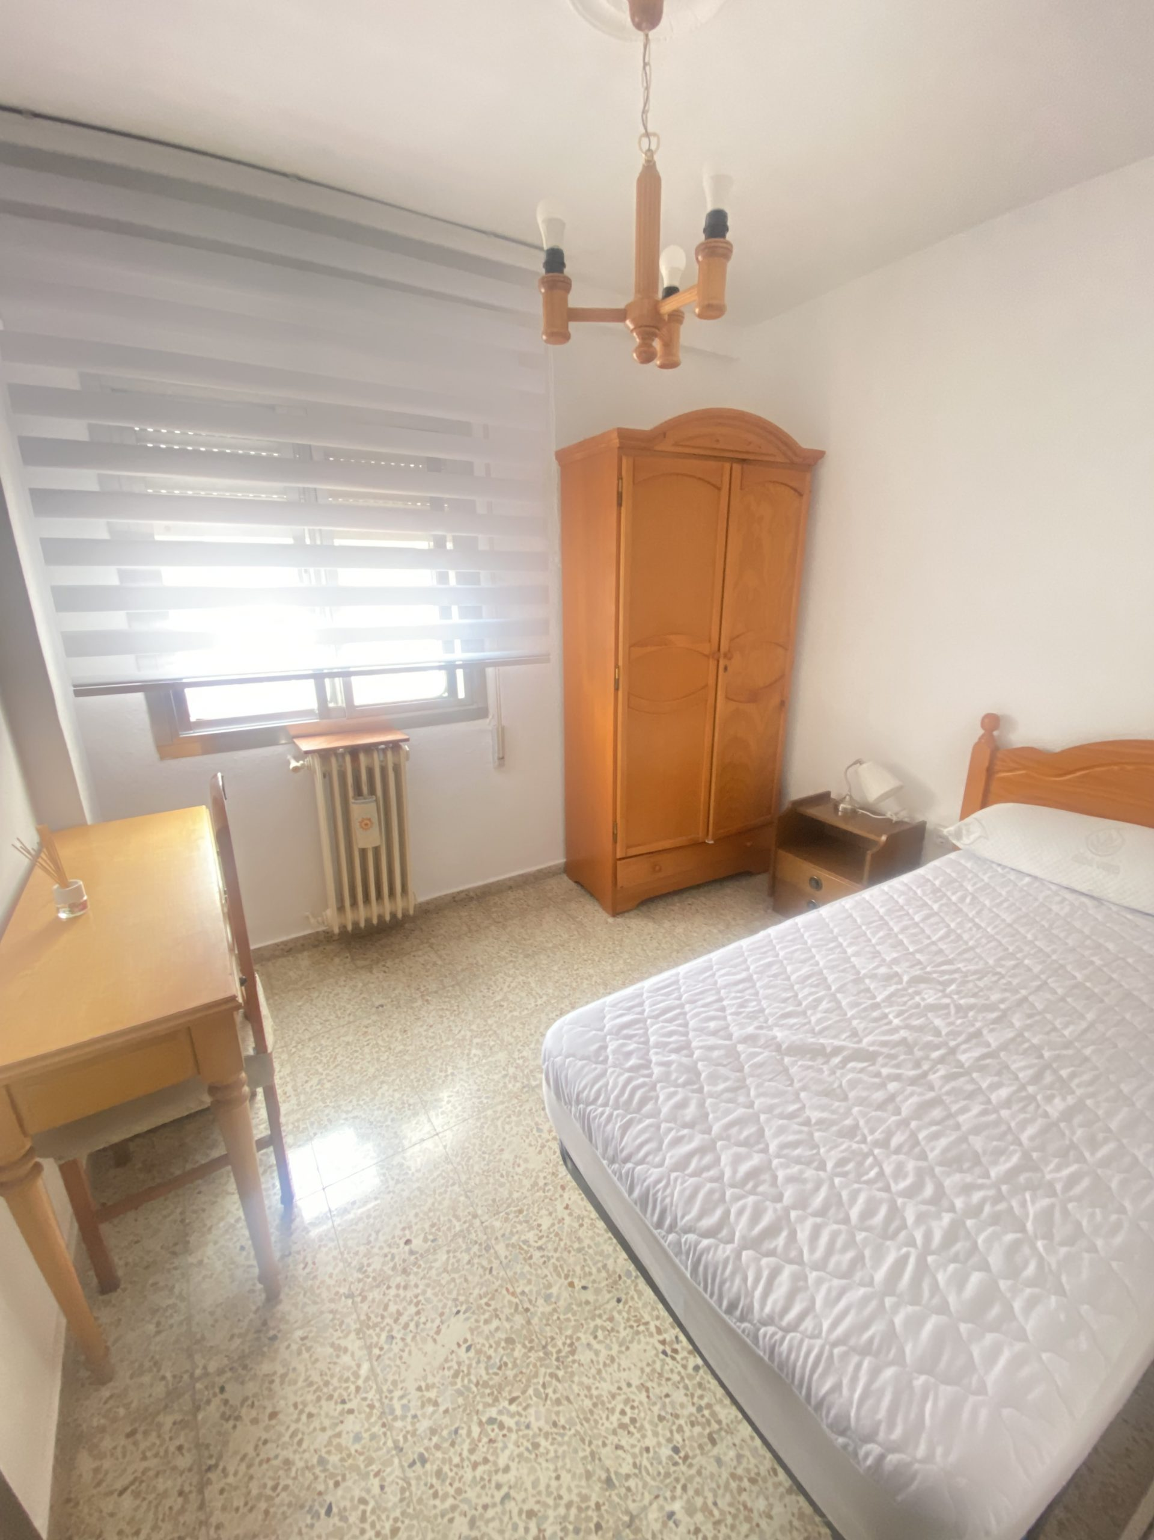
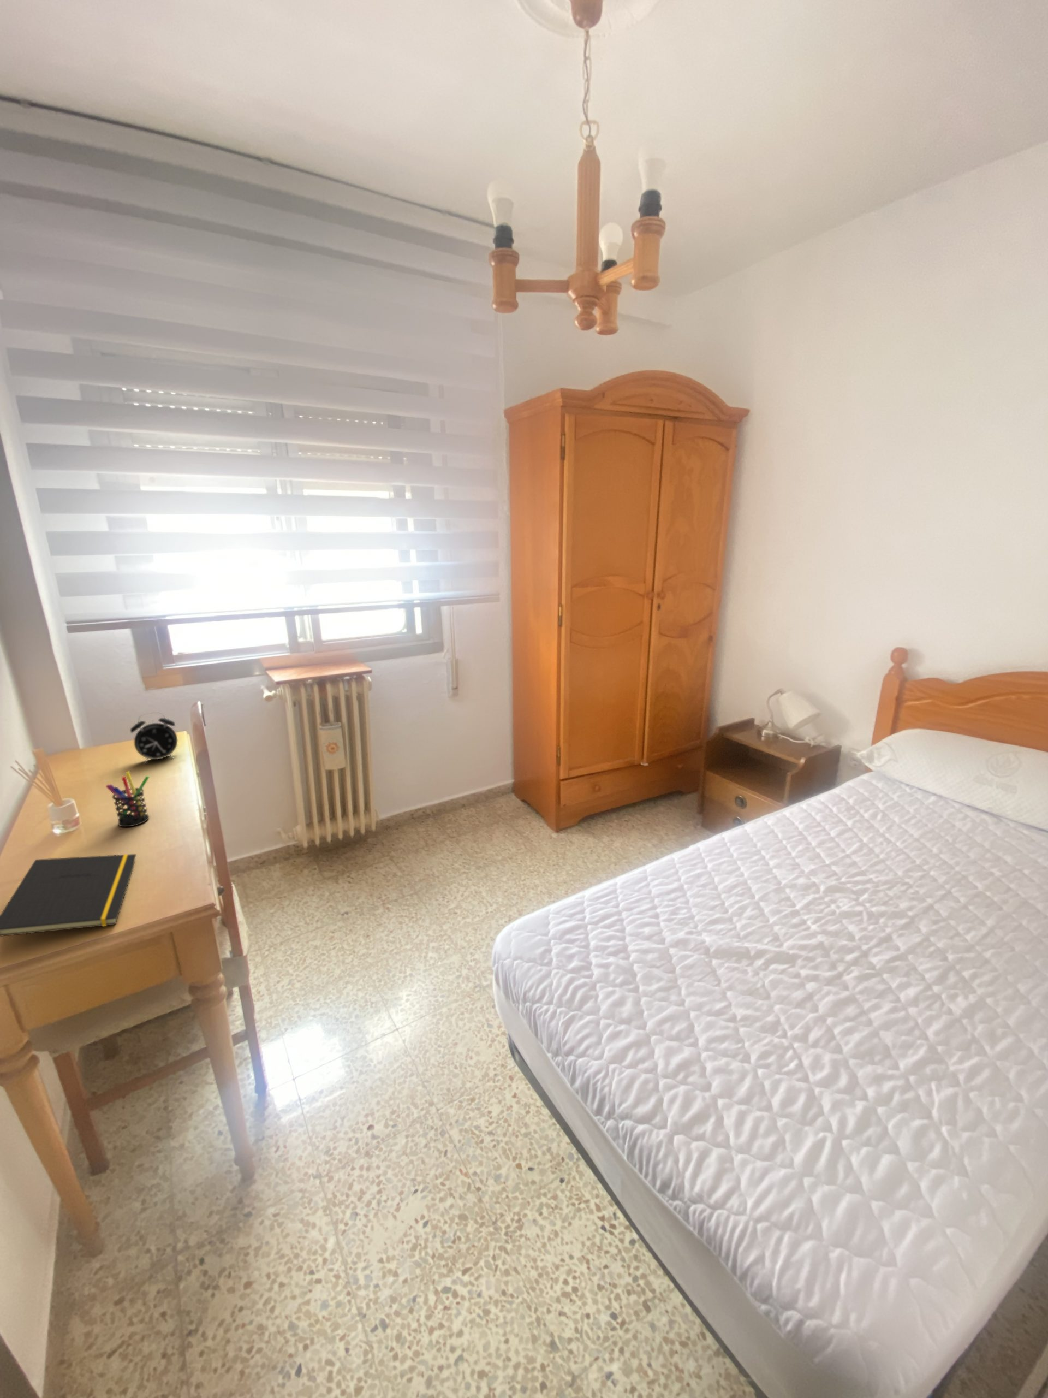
+ alarm clock (154, 736)
+ pen holder (132, 797)
+ notepad (73, 891)
